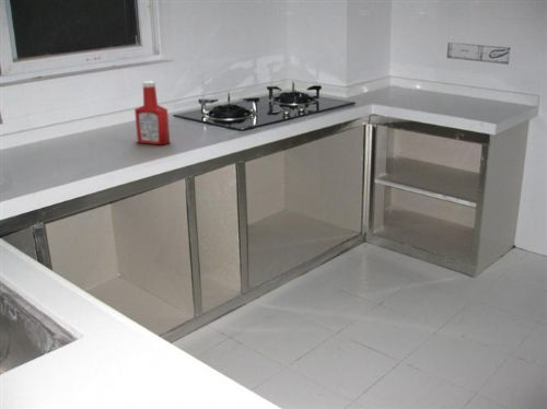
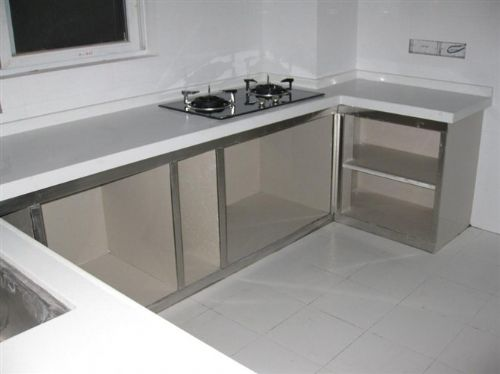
- soap bottle (151, 112)
